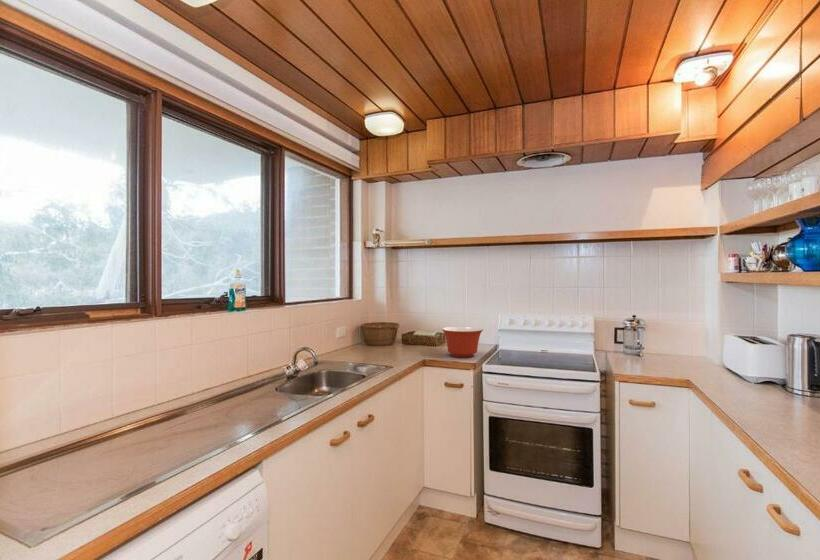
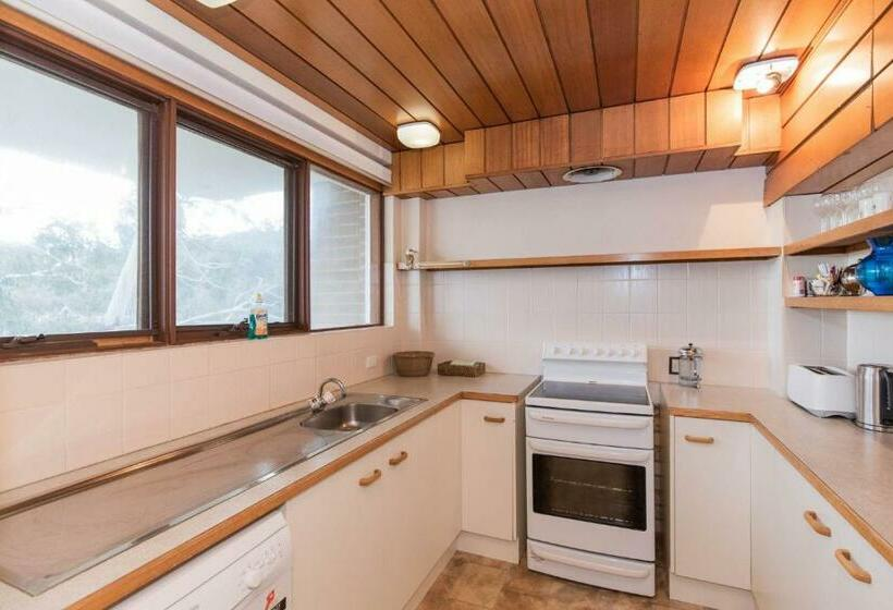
- mixing bowl (462, 342)
